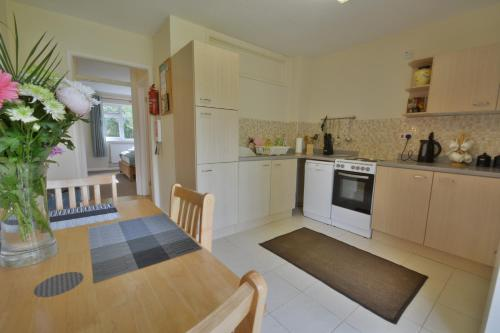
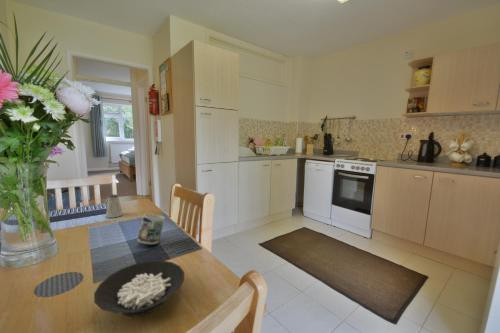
+ cereal bowl (143, 291)
+ mug (152, 227)
+ saltshaker (113, 205)
